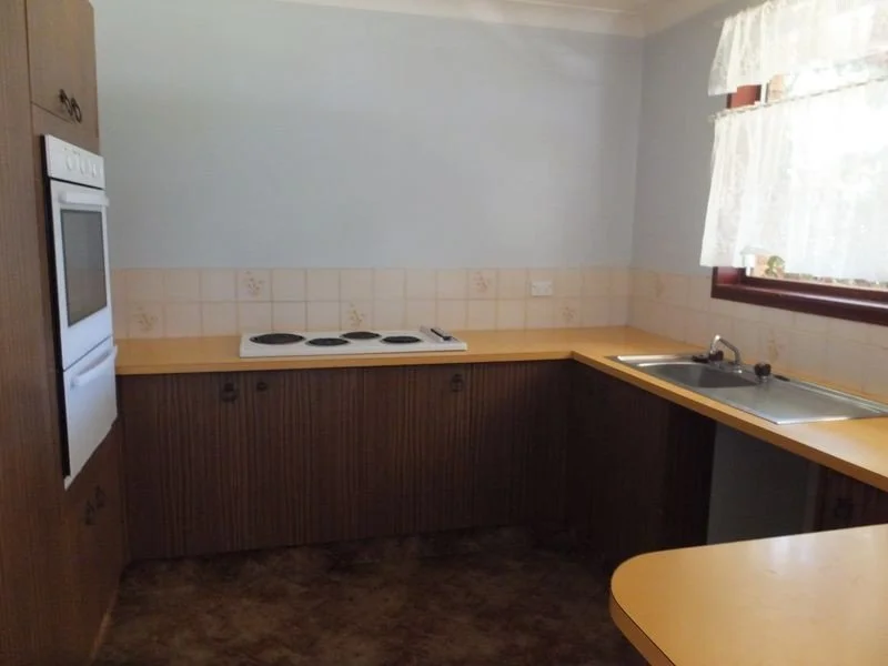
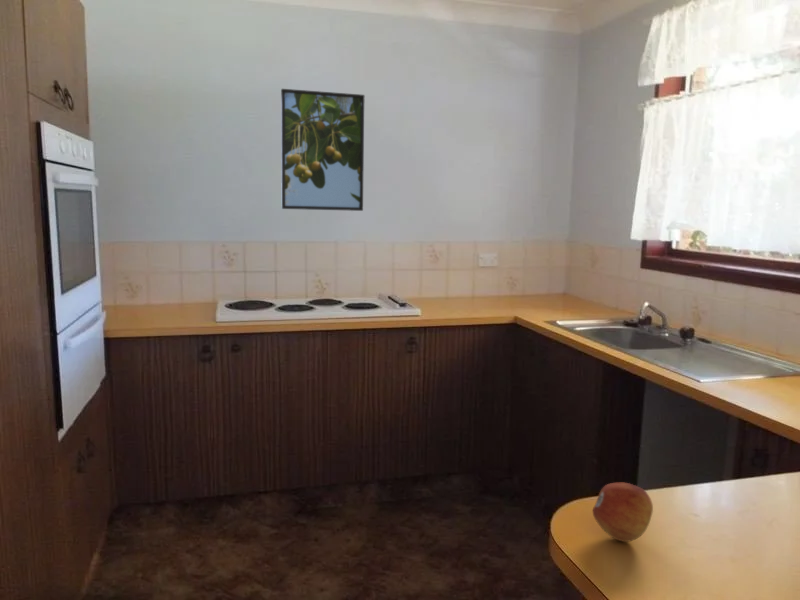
+ fruit (622, 511)
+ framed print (323, 151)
